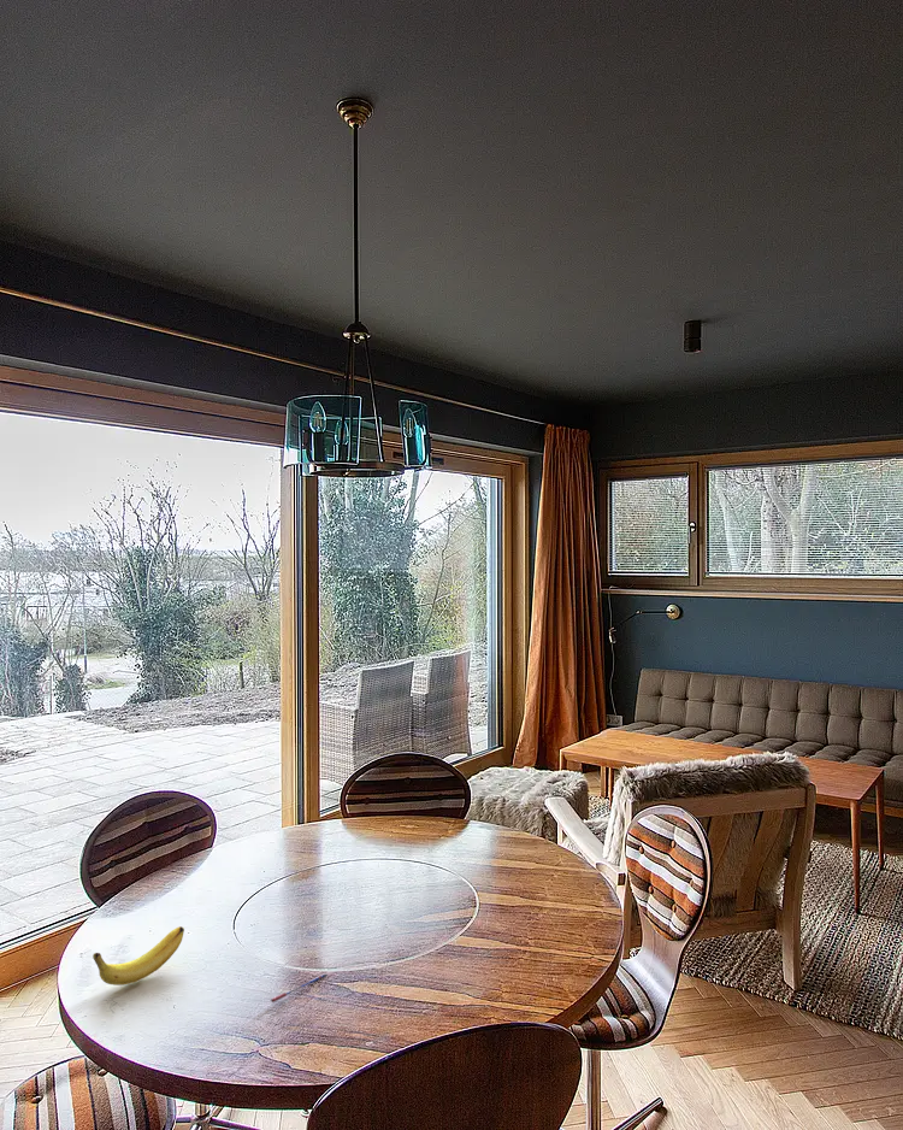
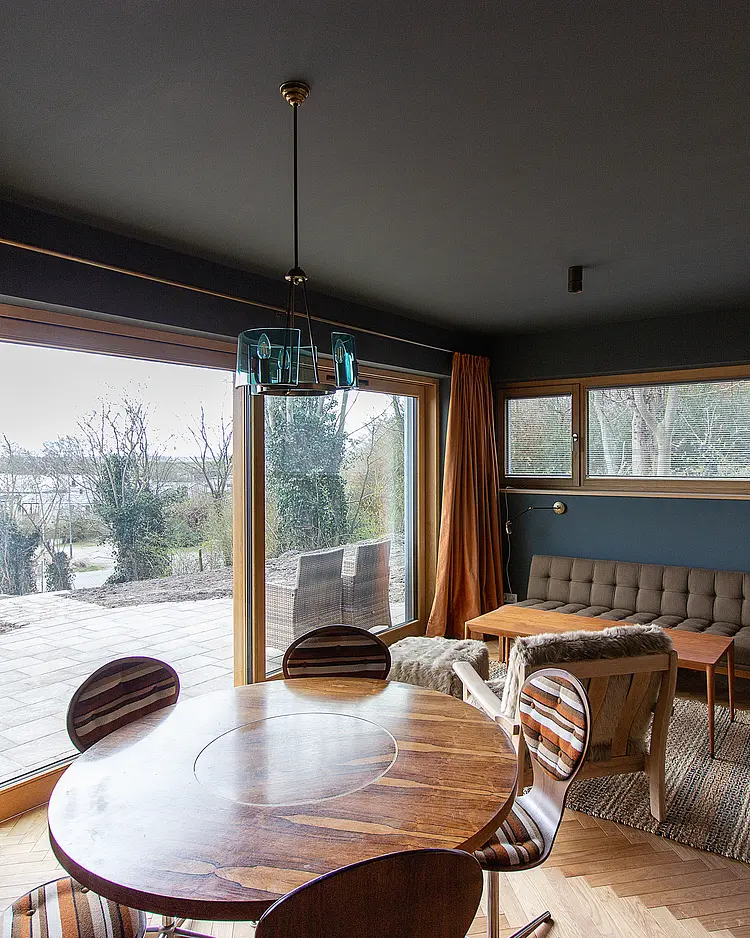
- banana (140, 957)
- pen (300, 985)
